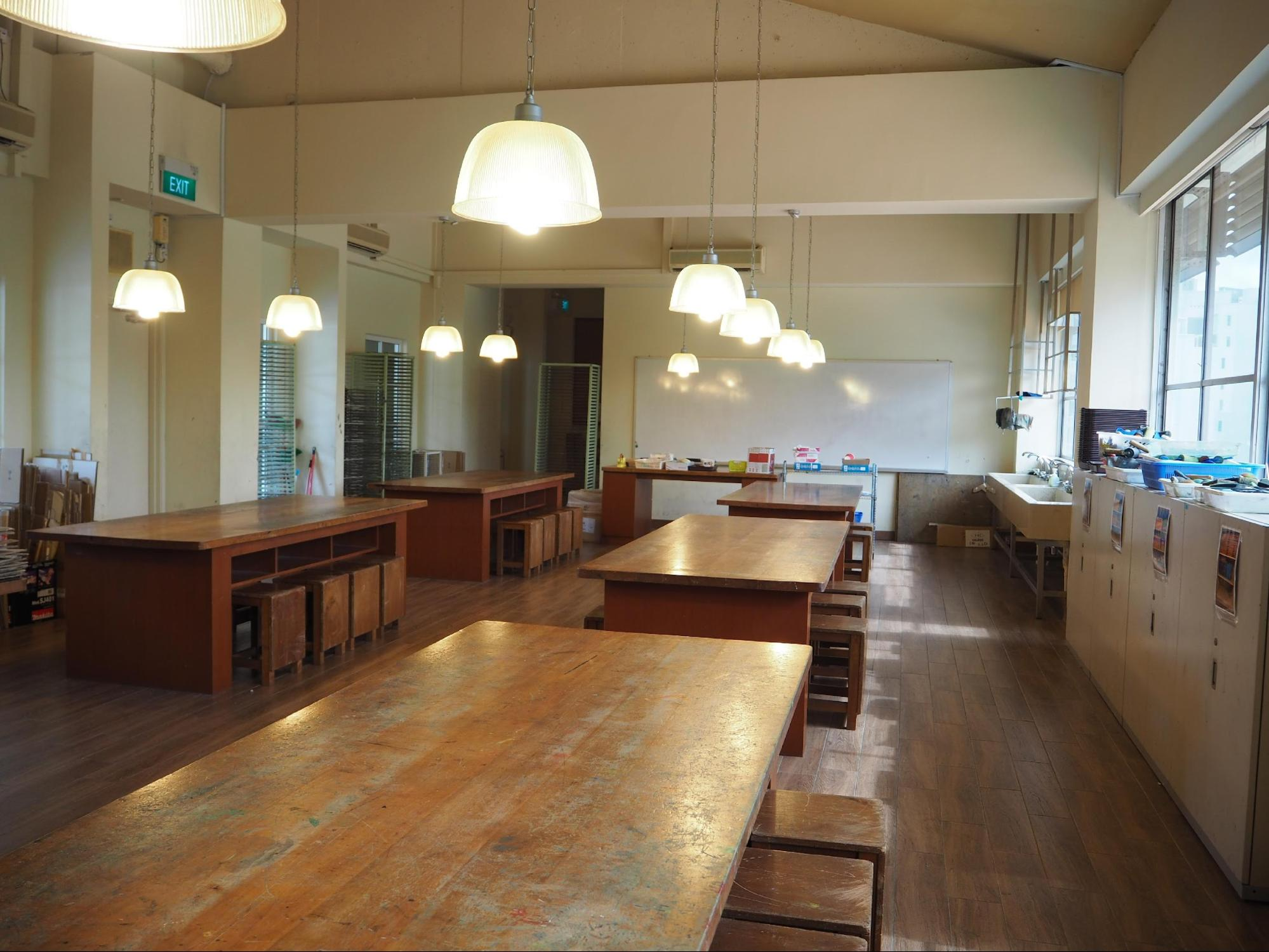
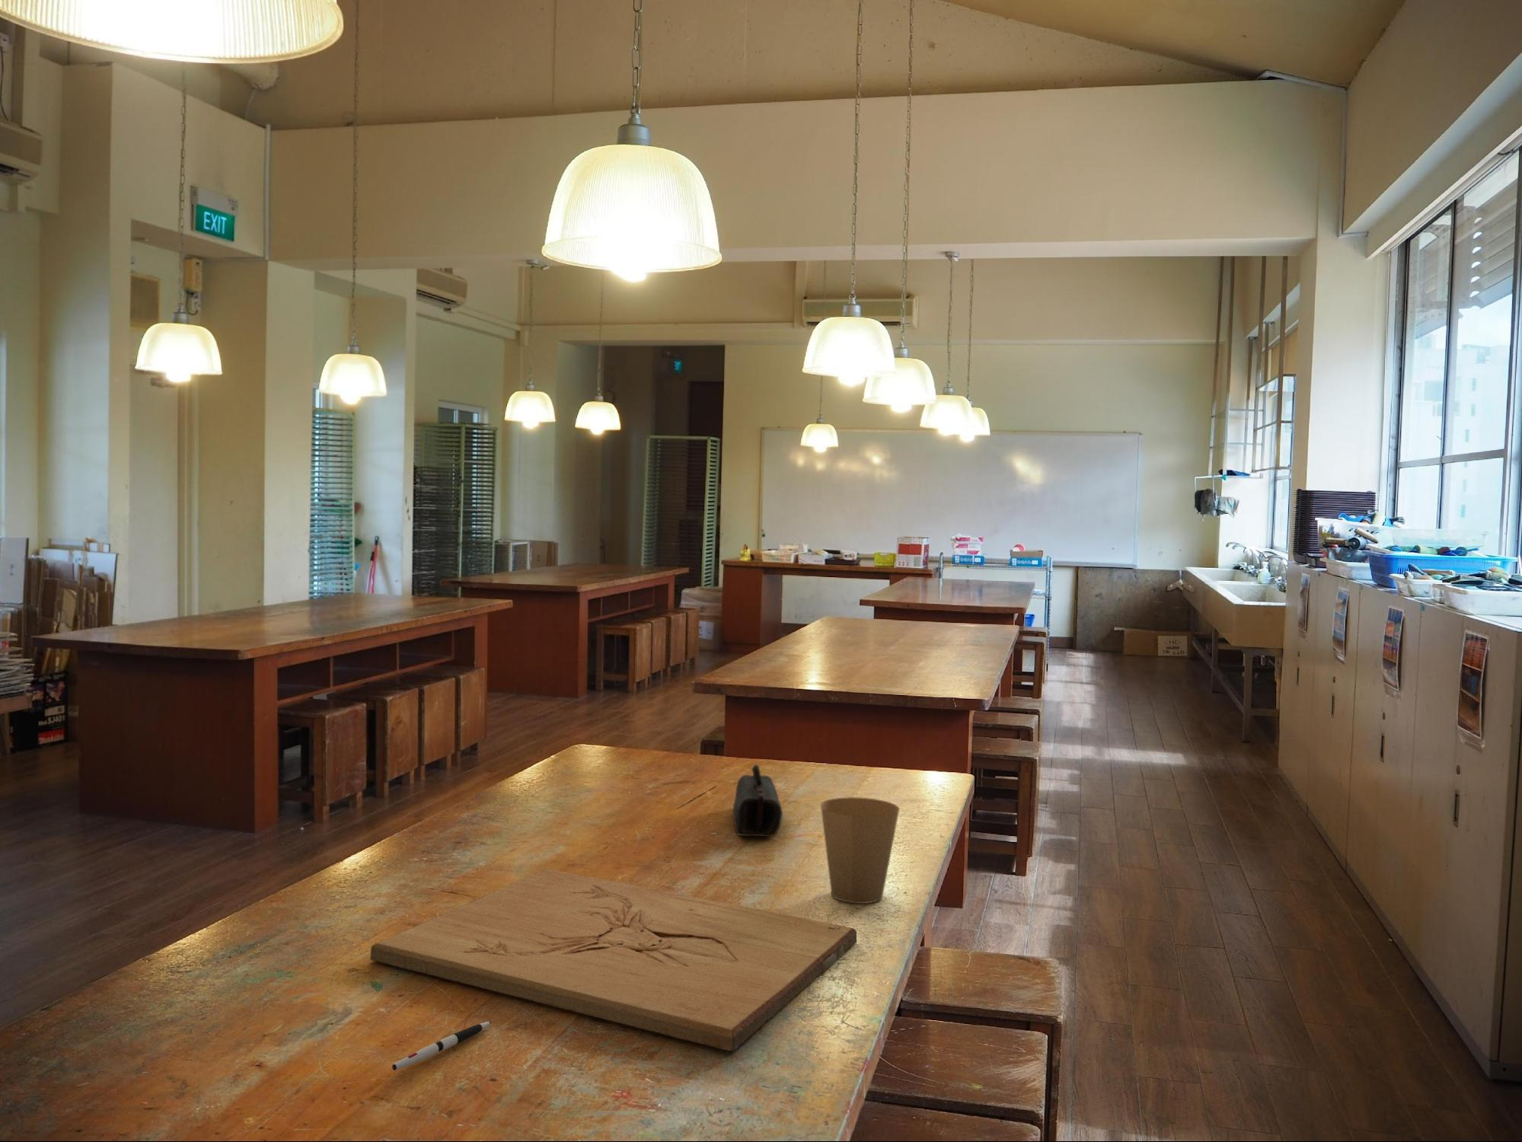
+ paper cup (858, 851)
+ cutting board (621, 943)
+ pen (444, 1042)
+ pencil case (757, 793)
